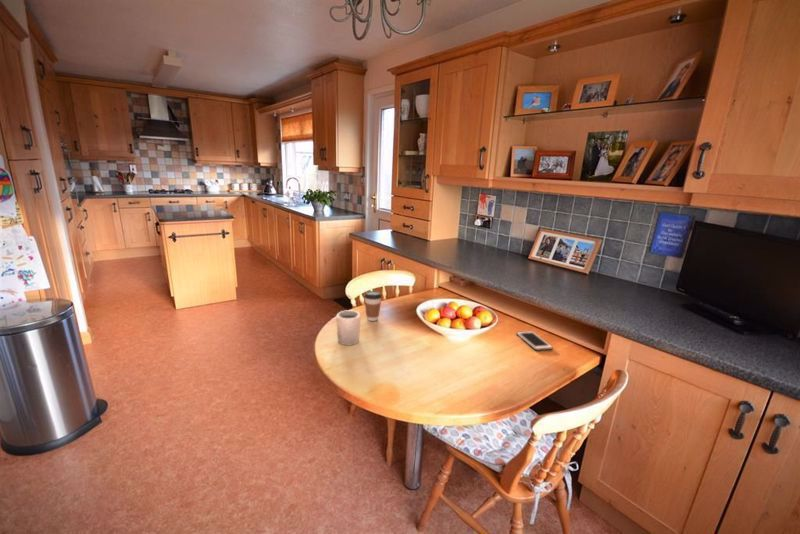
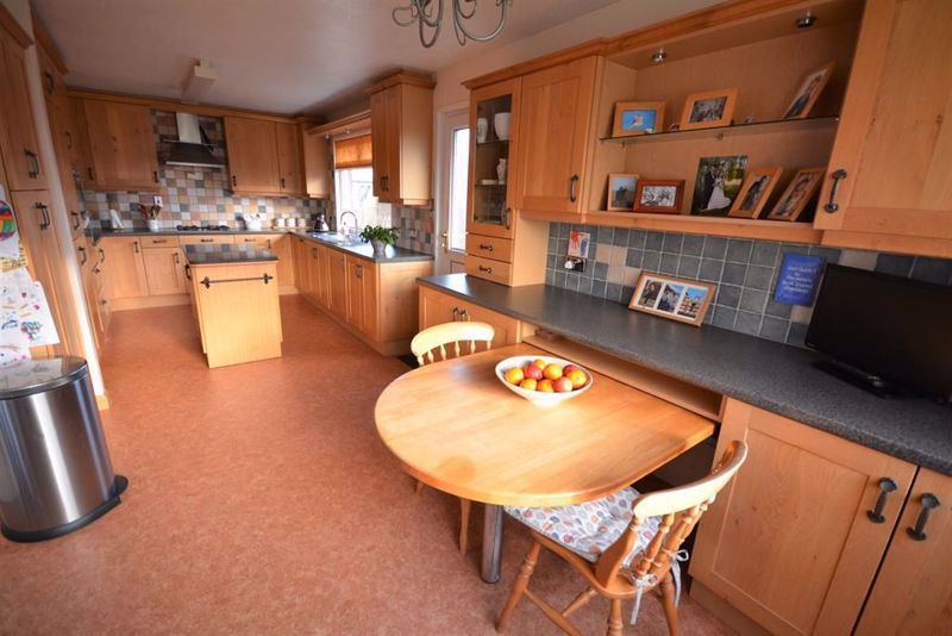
- coffee cup (372, 306)
- cell phone (533, 340)
- mug (348, 325)
